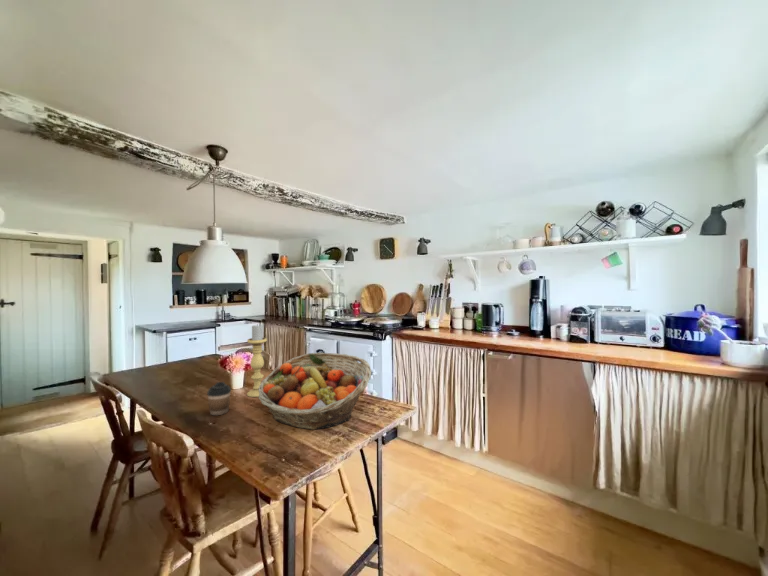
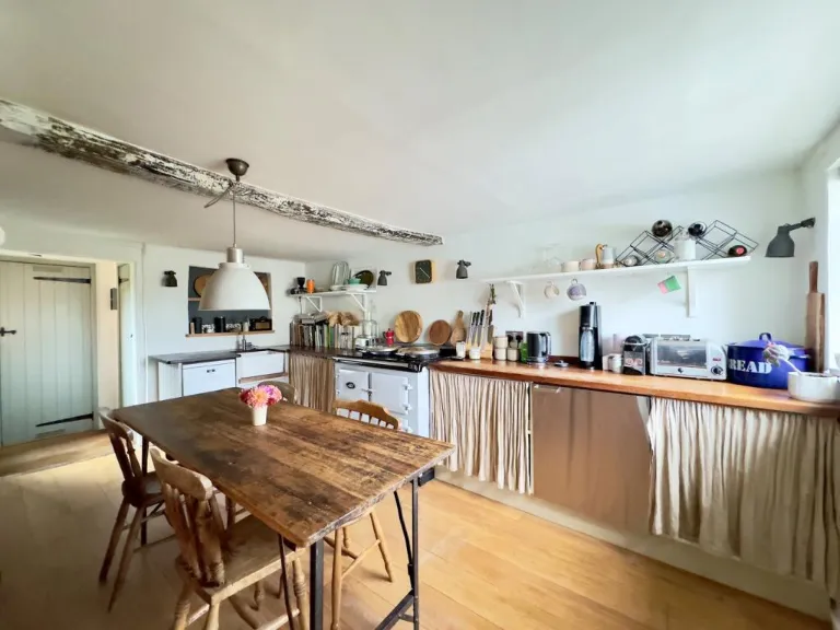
- fruit basket (315, 386)
- coffee cup (219, 398)
- candle holder (257, 358)
